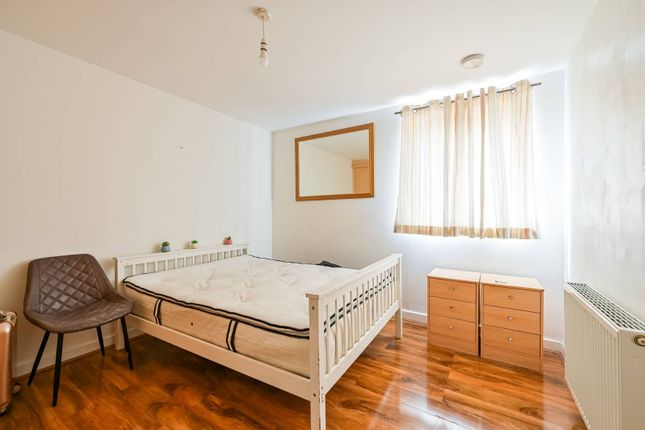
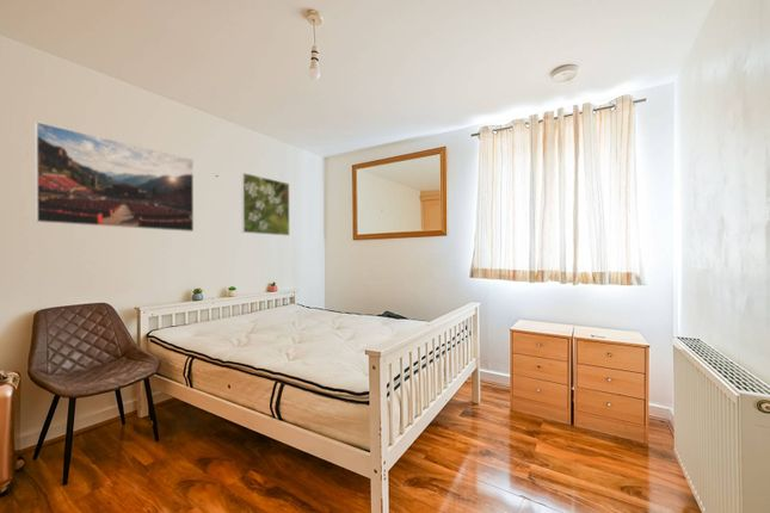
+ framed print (127, 185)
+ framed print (266, 206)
